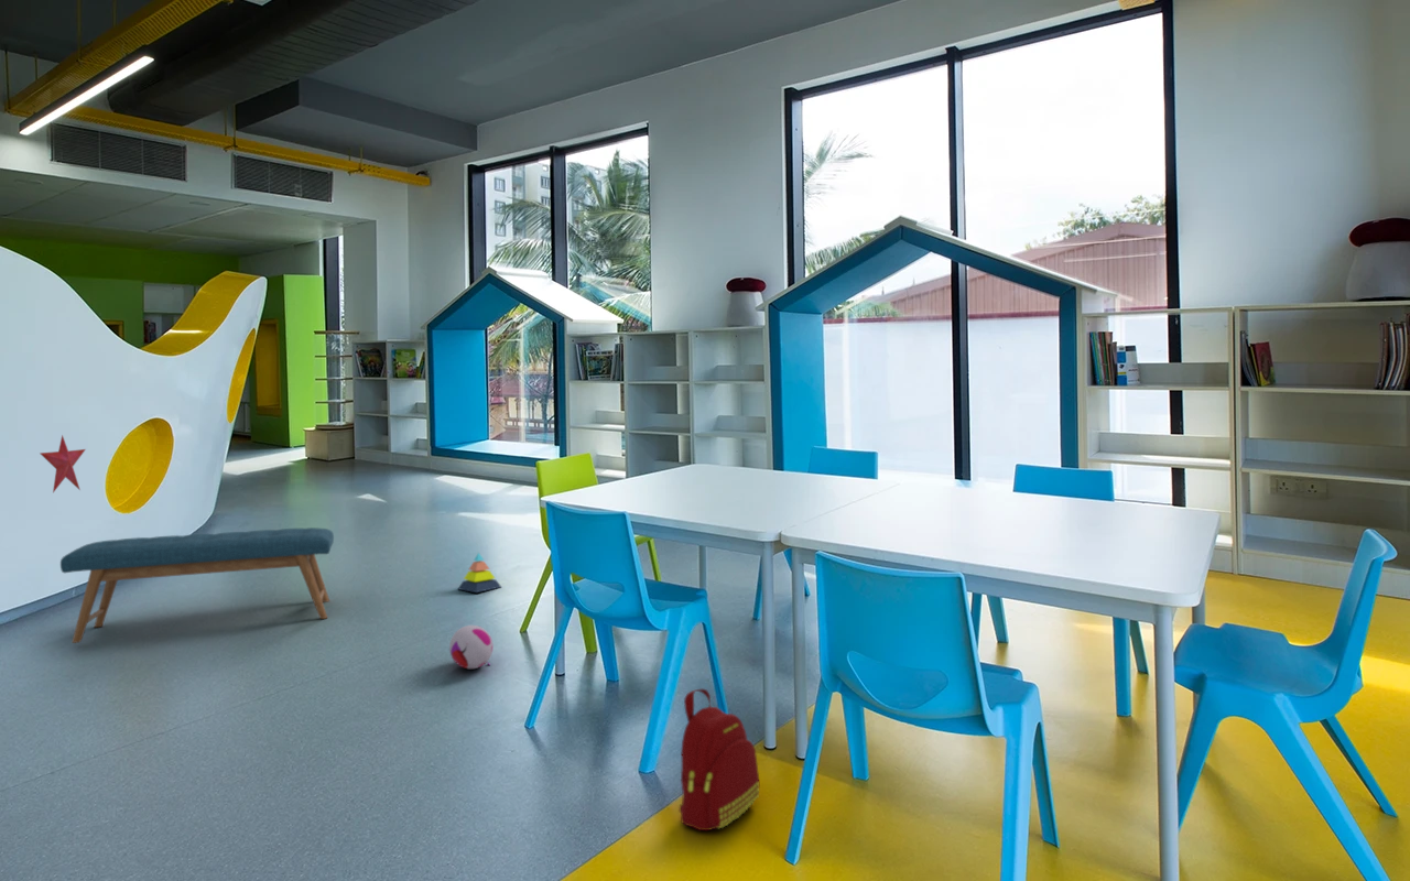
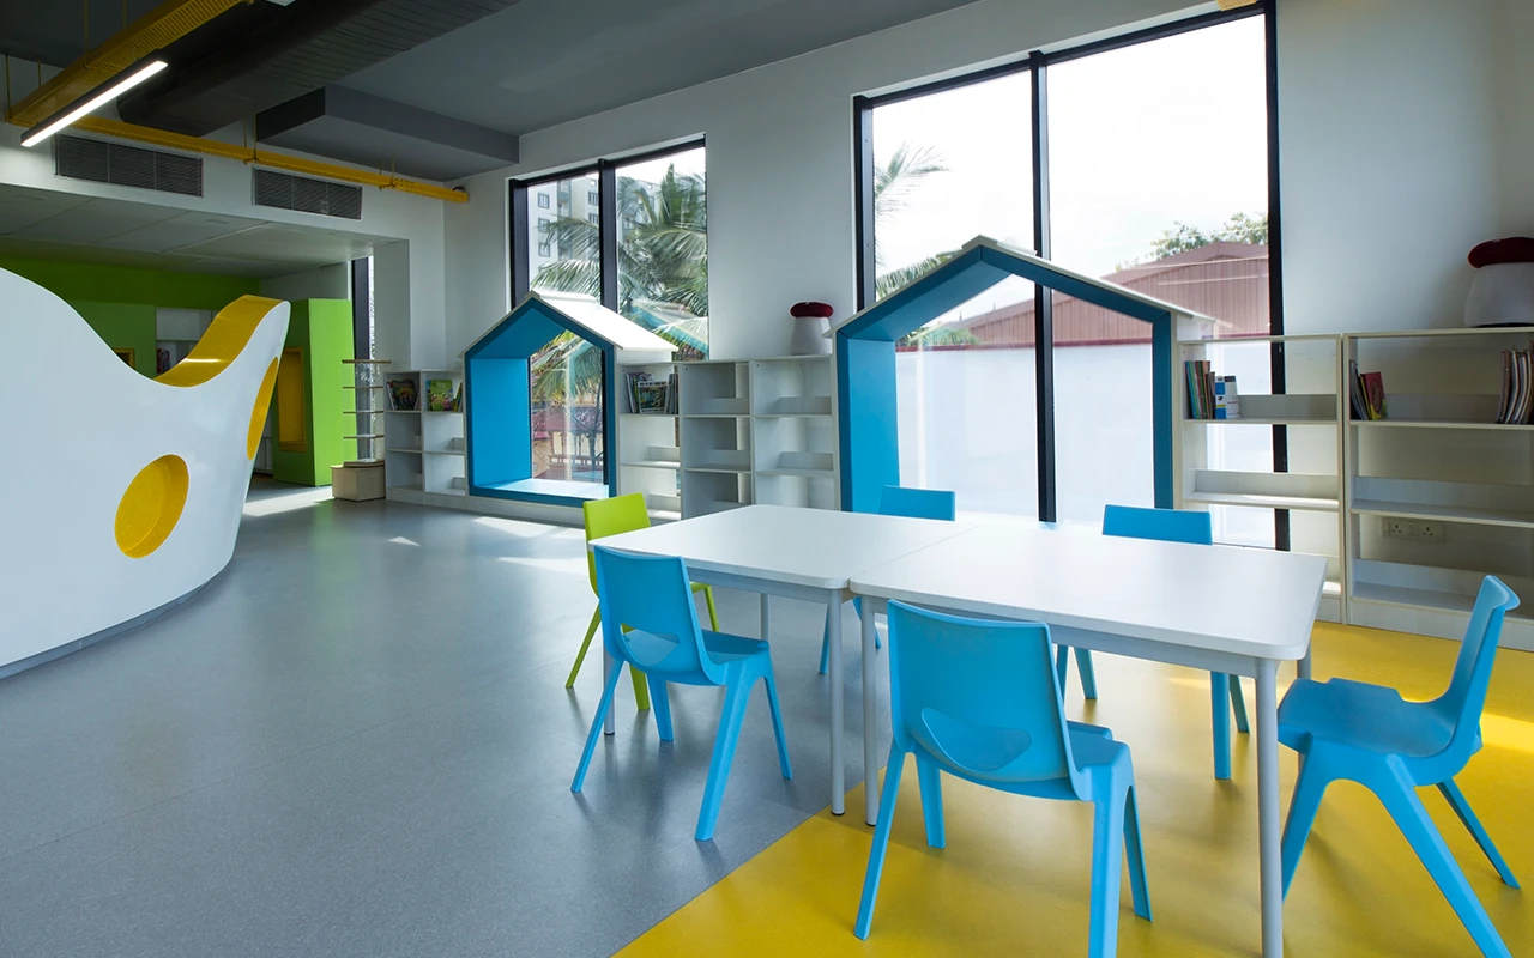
- plush toy (470, 646)
- backpack (716, 753)
- stacking toy (479, 569)
- bench (209, 573)
- decorative star (64, 463)
